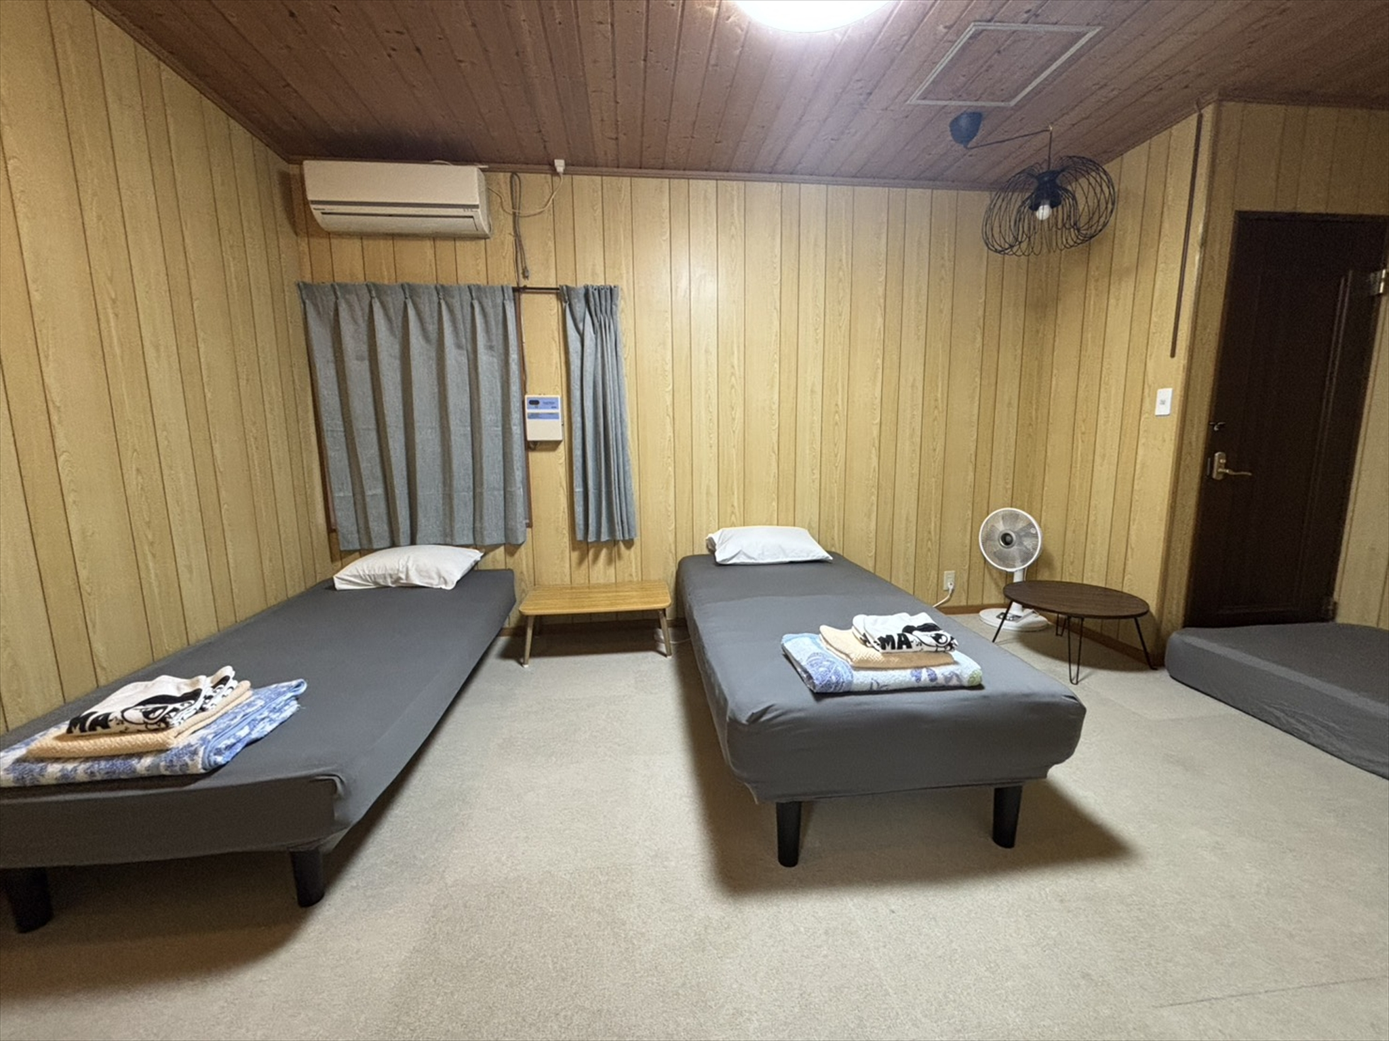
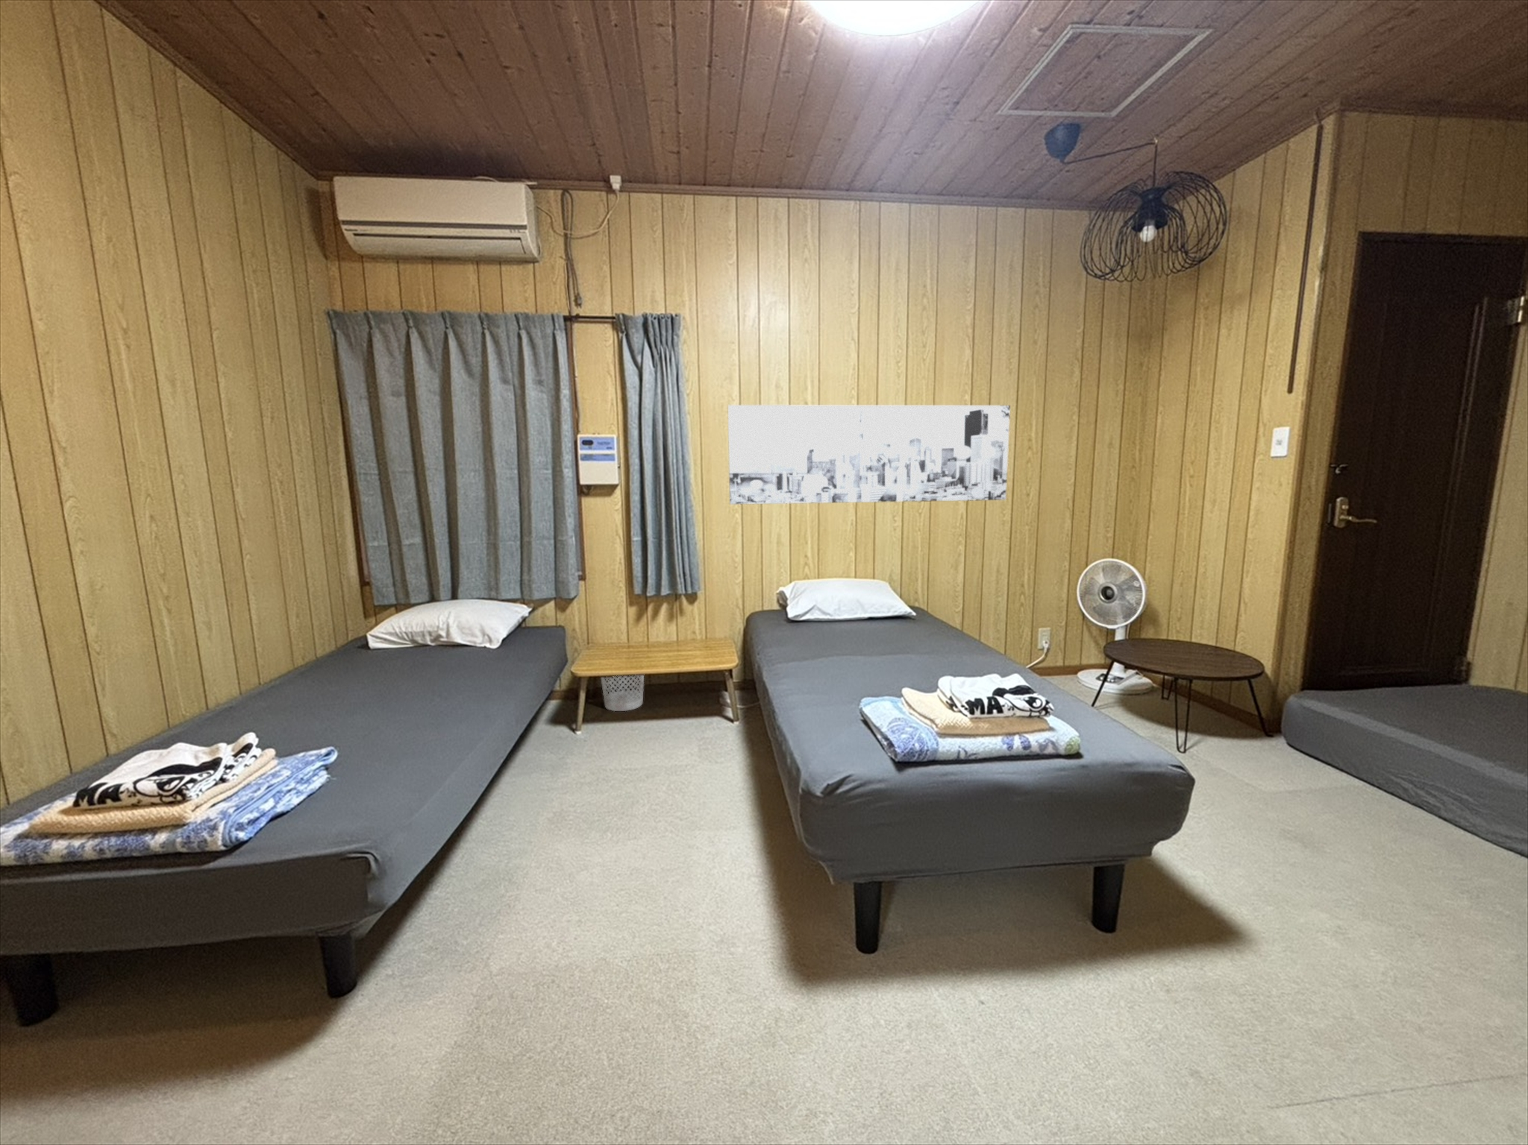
+ wastebasket (622, 677)
+ wall art (871, 453)
